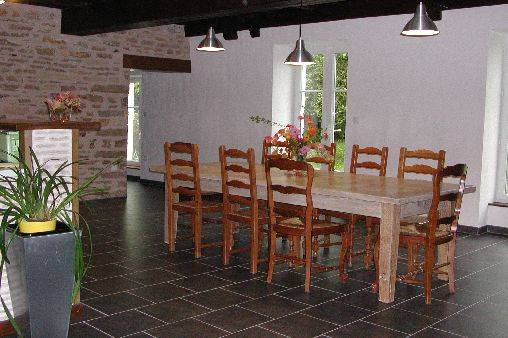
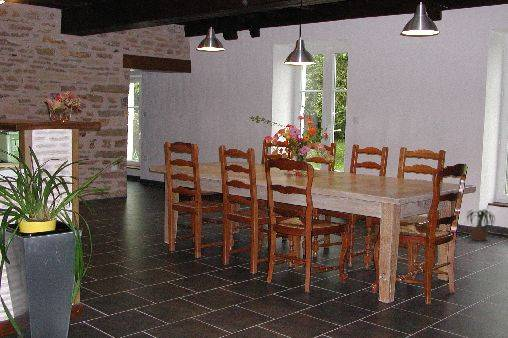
+ potted plant (481, 224)
